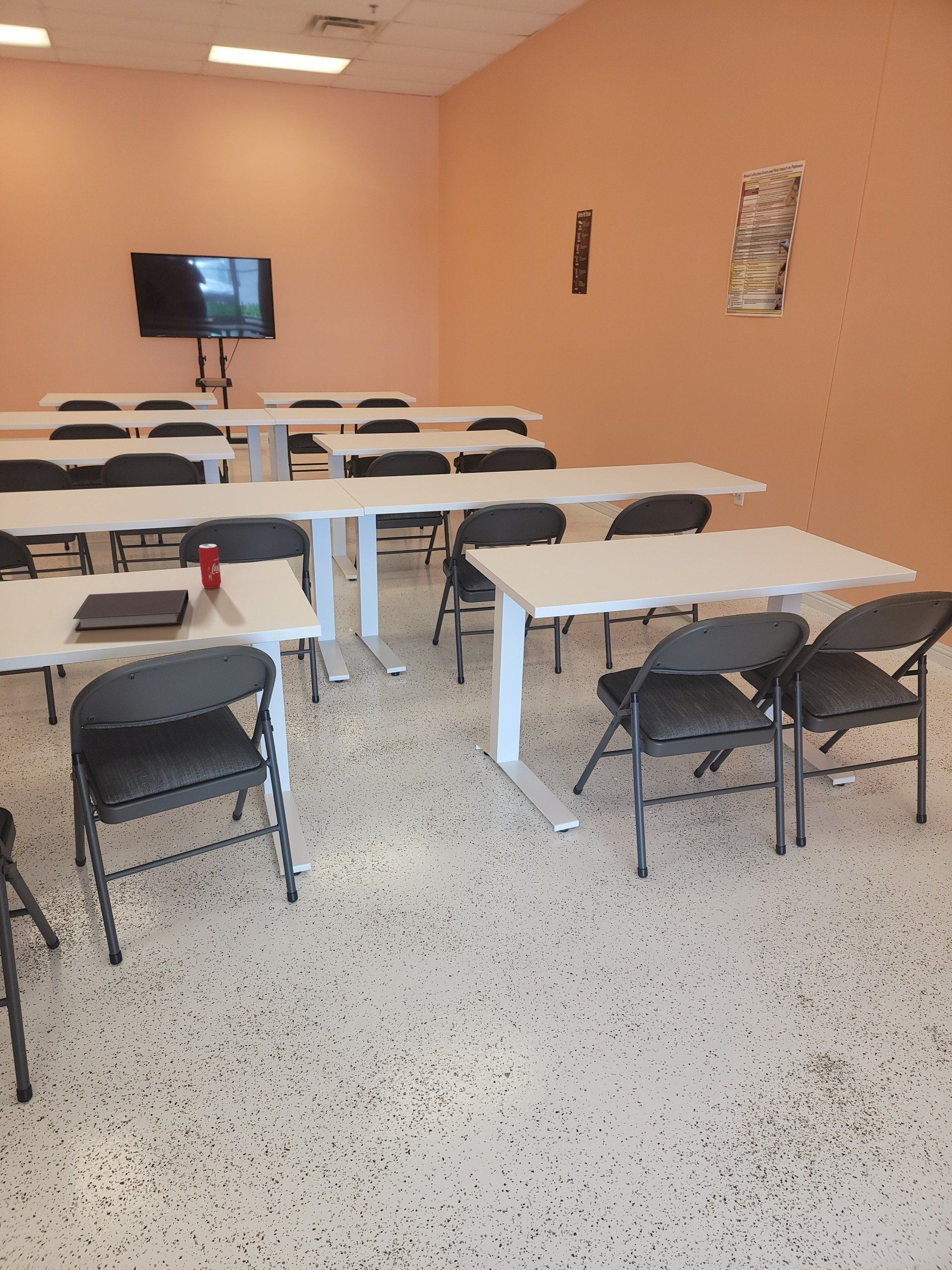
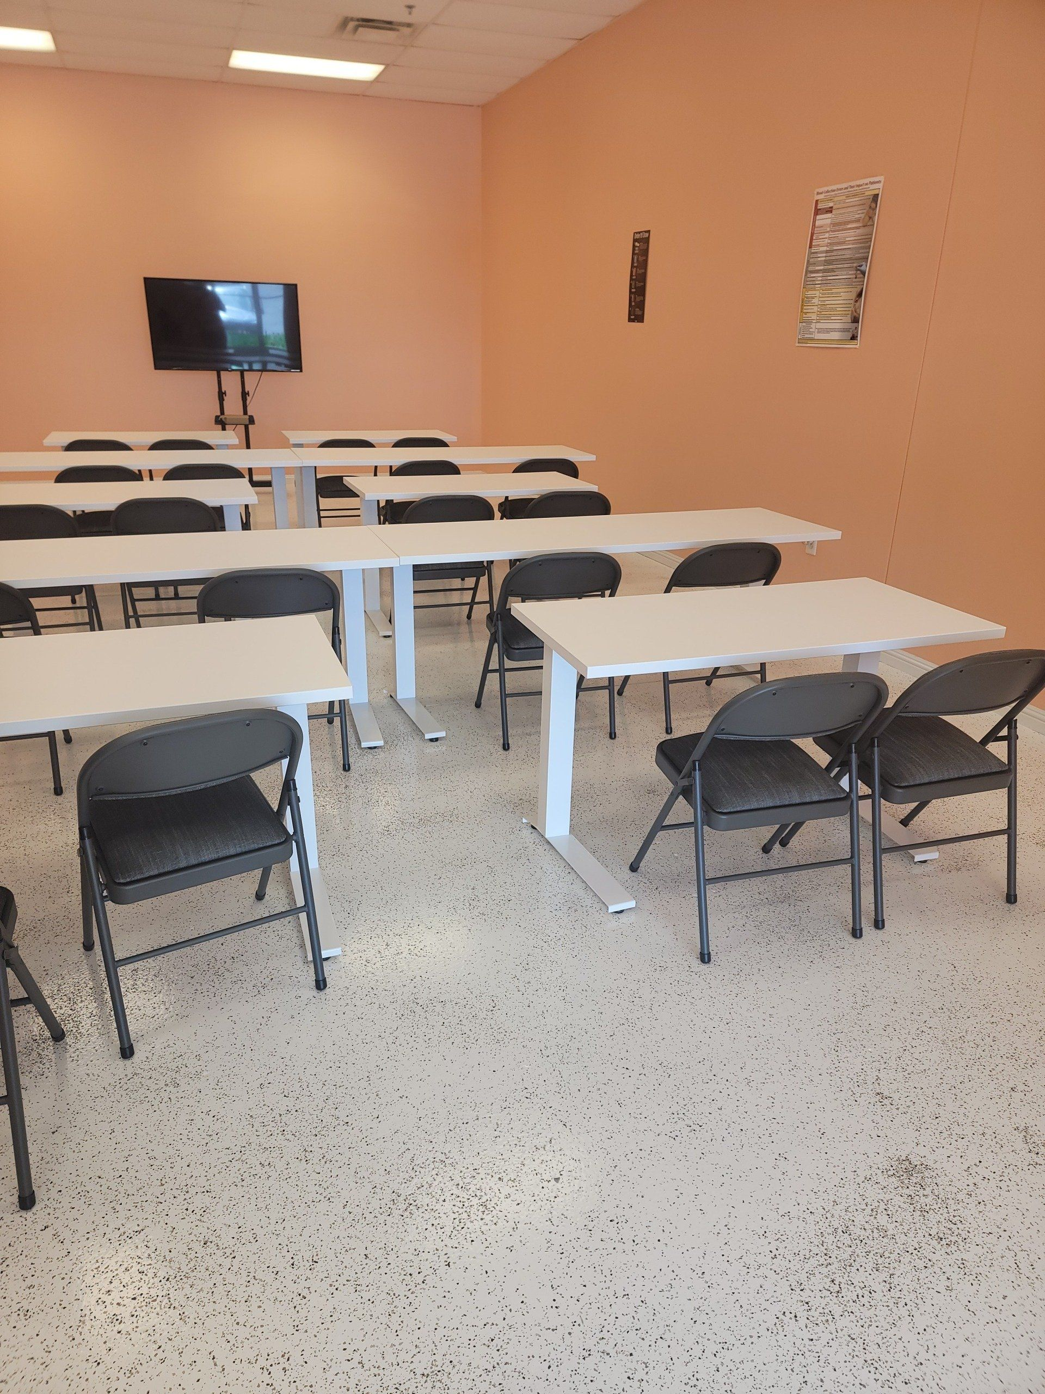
- notebook (134, 608)
- beverage can (210, 566)
